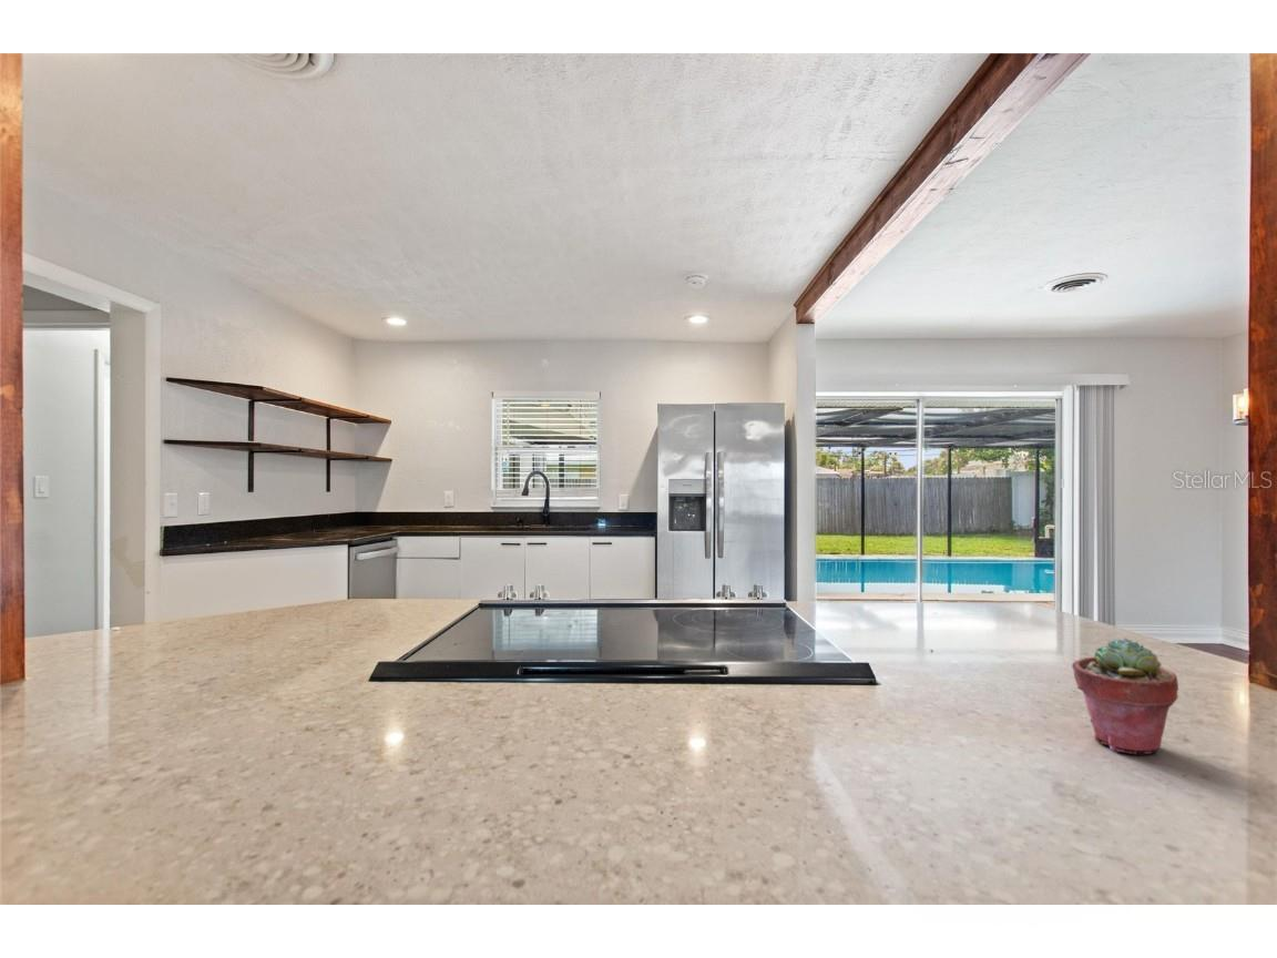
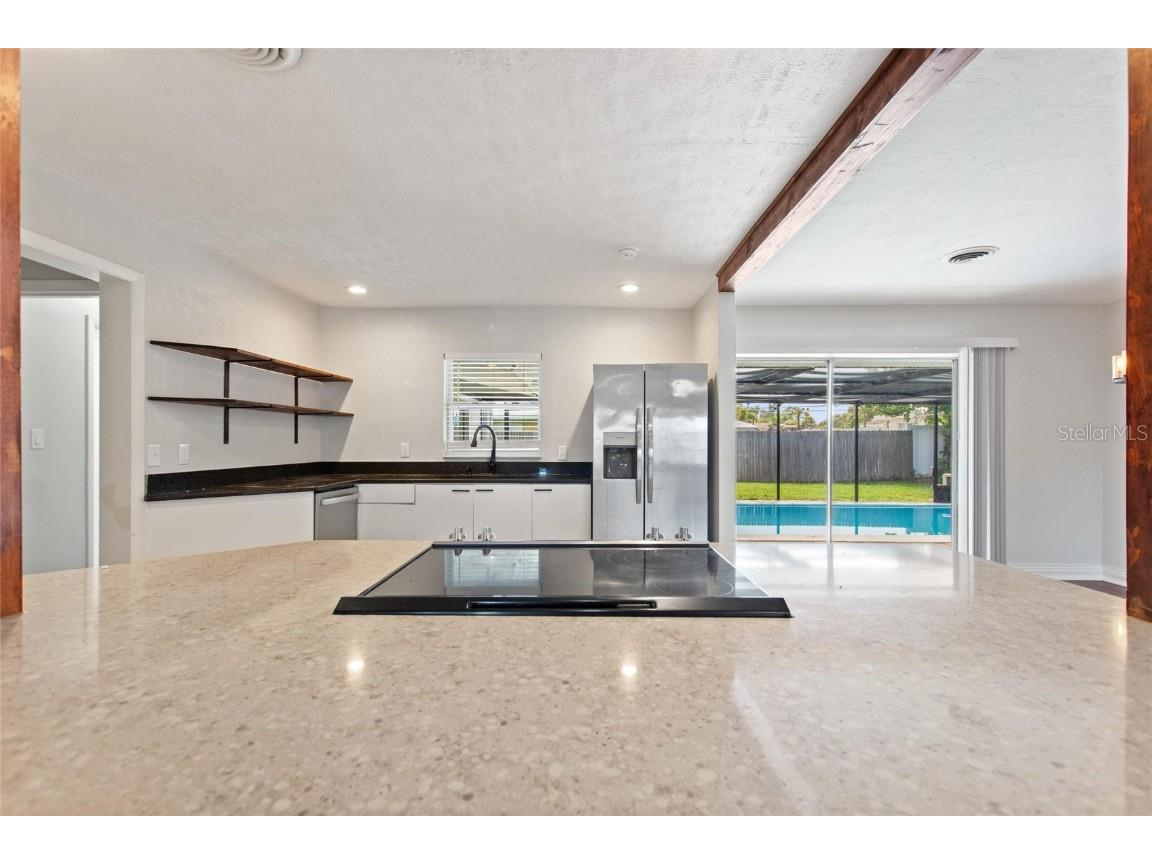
- potted succulent (1124, 690)
